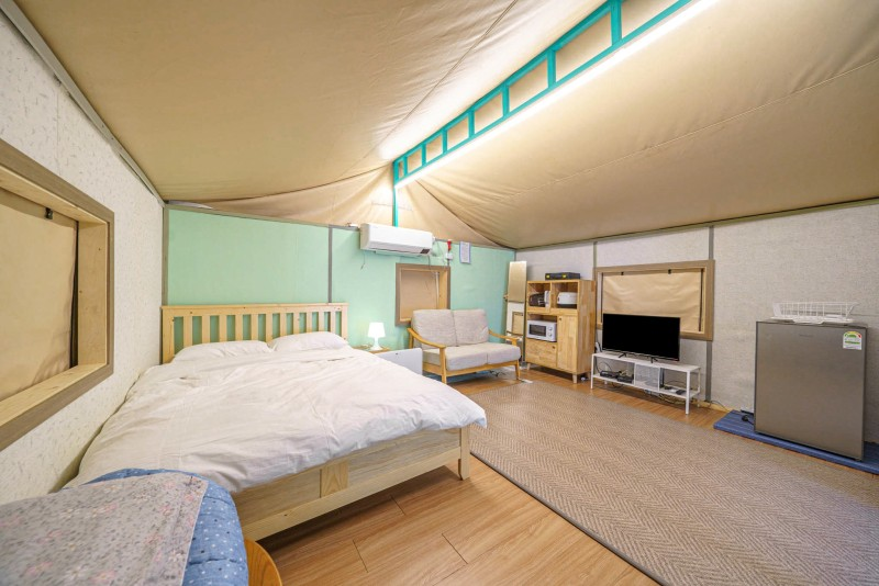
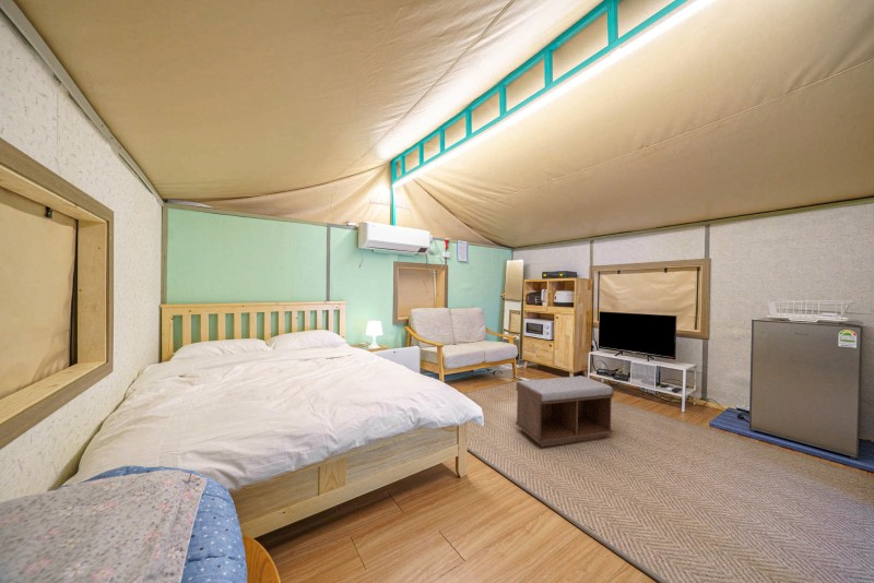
+ bench (563, 407)
